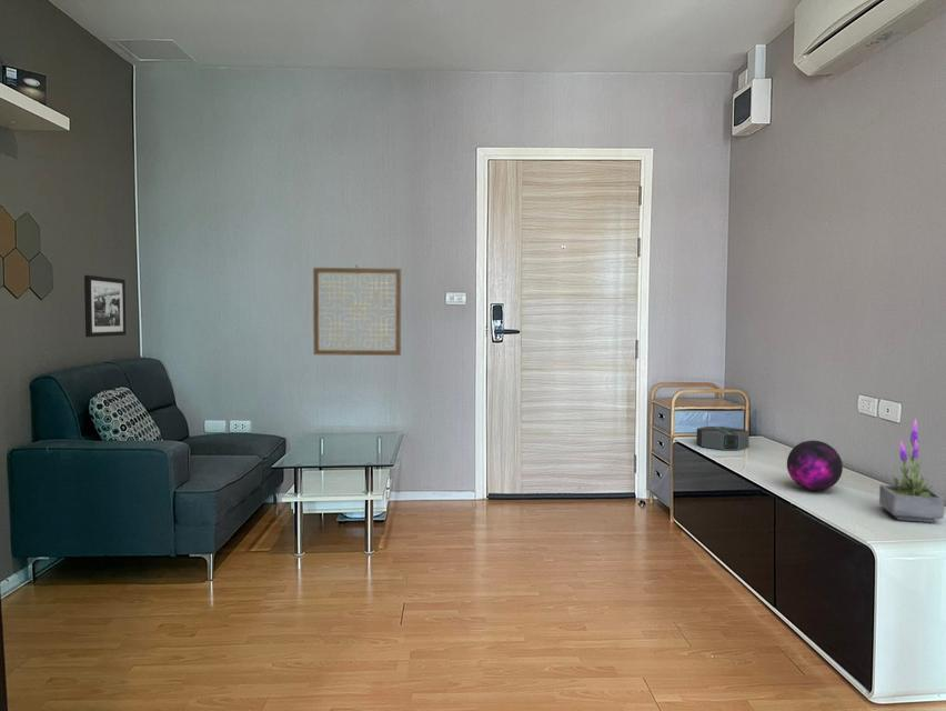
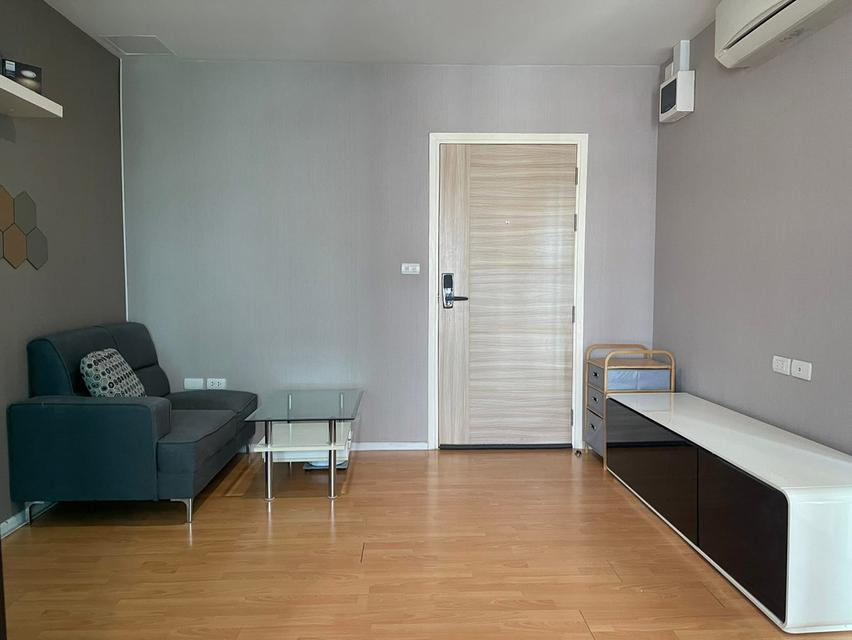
- speaker (722, 438)
- wall art (356, 309)
- decorative orb (814, 464)
- potted plant (912, 467)
- picture frame (105, 307)
